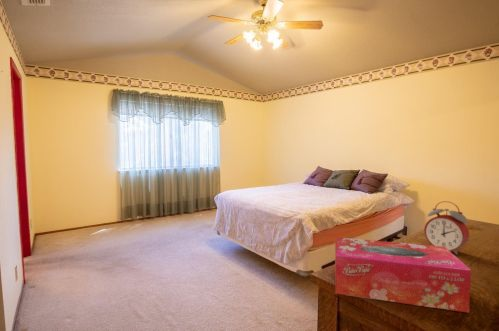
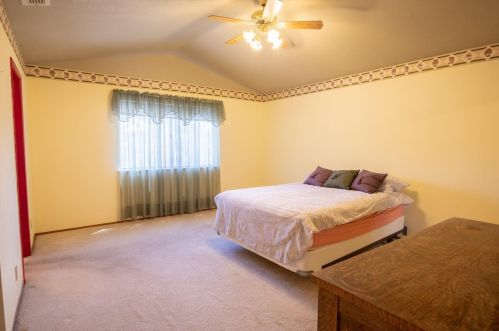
- tissue box (392, 269)
- alarm clock (446, 225)
